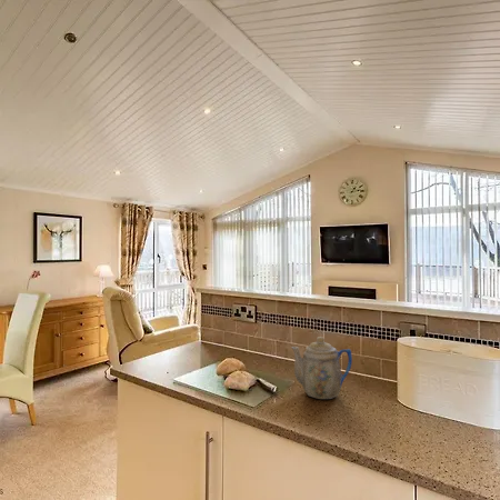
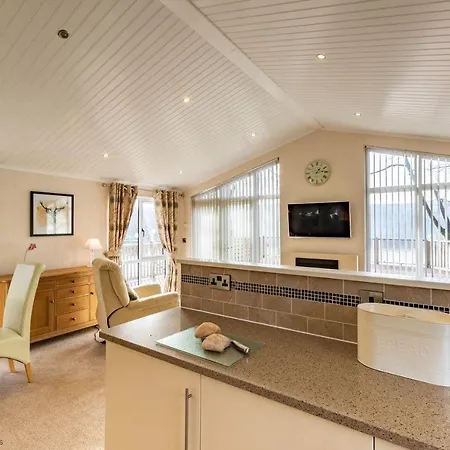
- teapot (321, 364)
